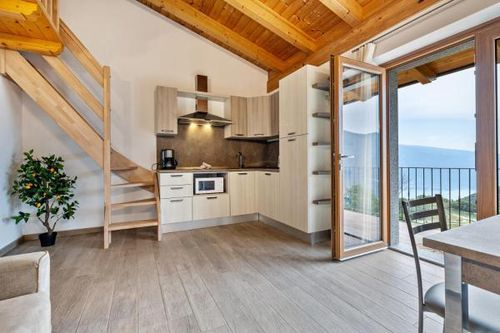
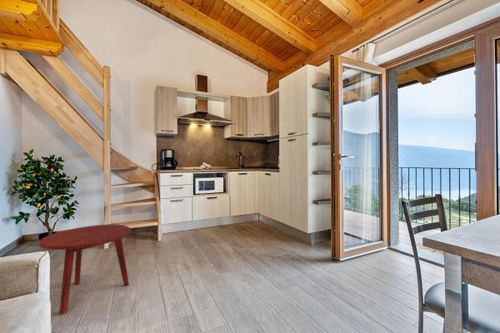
+ side table (80, 263)
